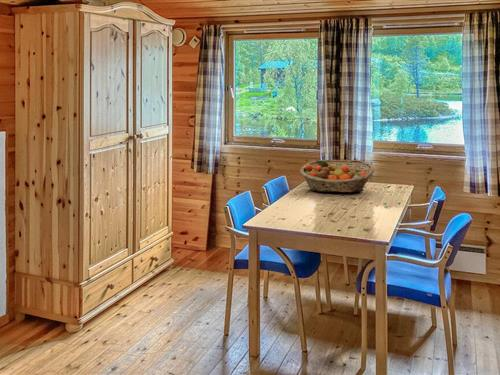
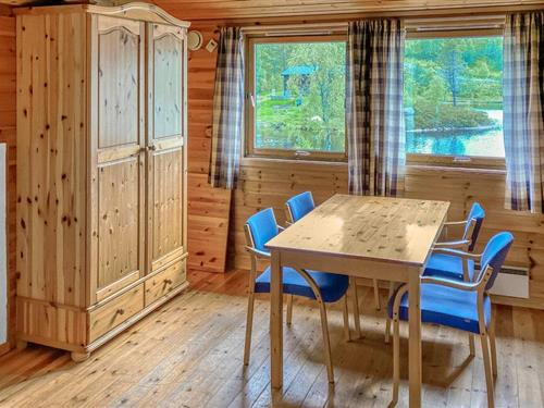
- fruit basket (336, 175)
